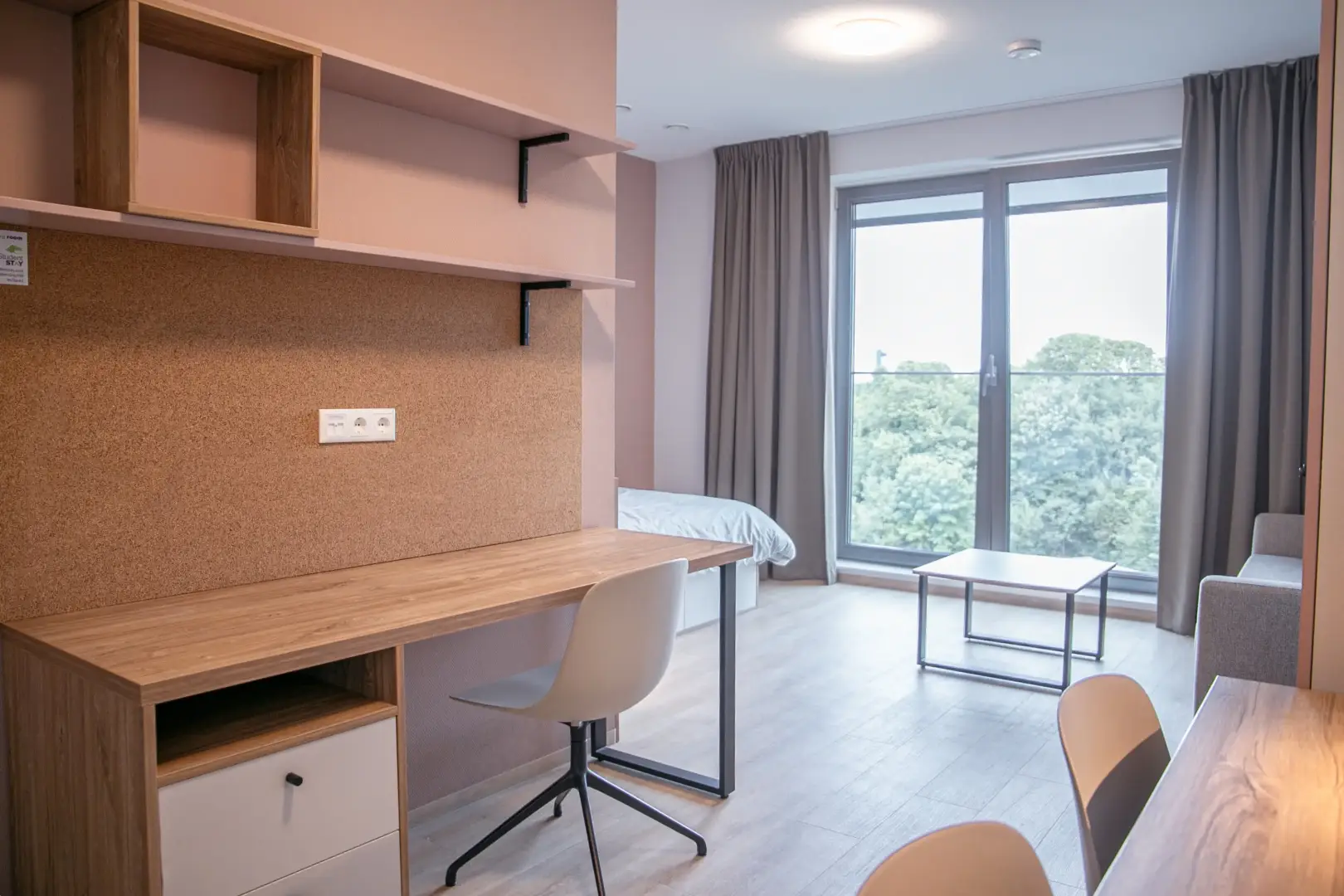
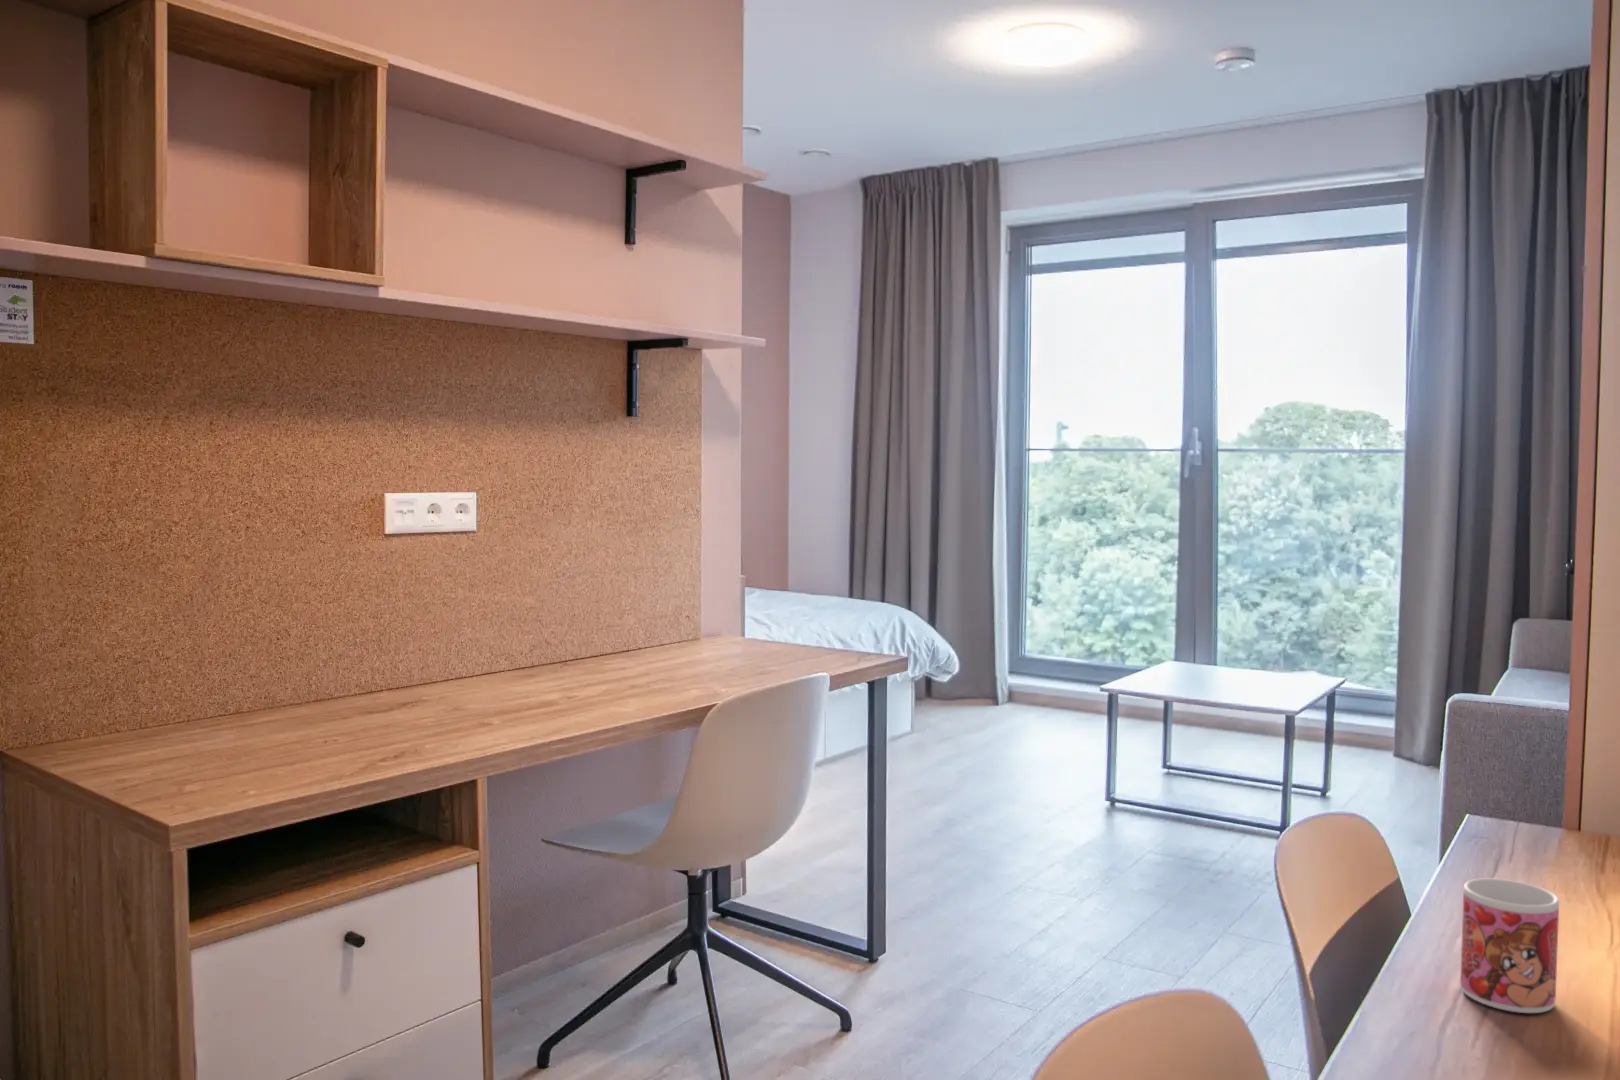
+ mug (1507, 937)
